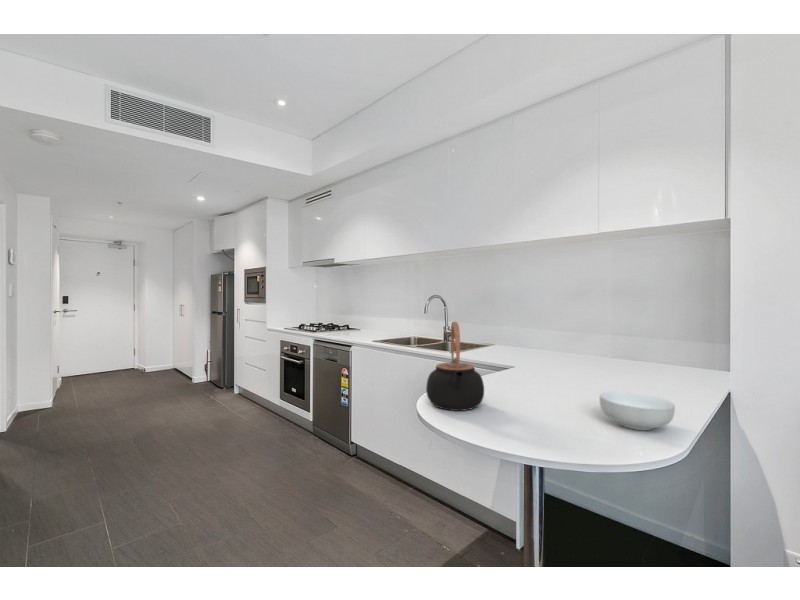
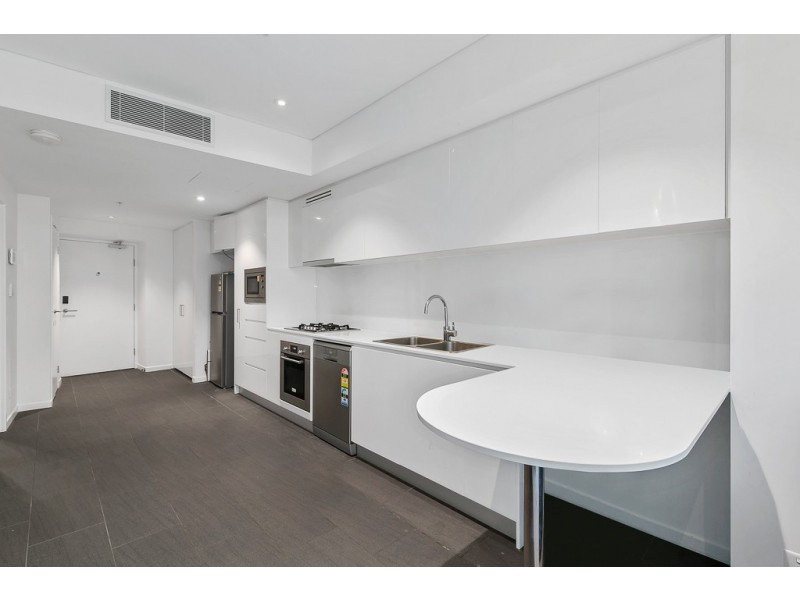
- cereal bowl (635, 411)
- teapot (455, 364)
